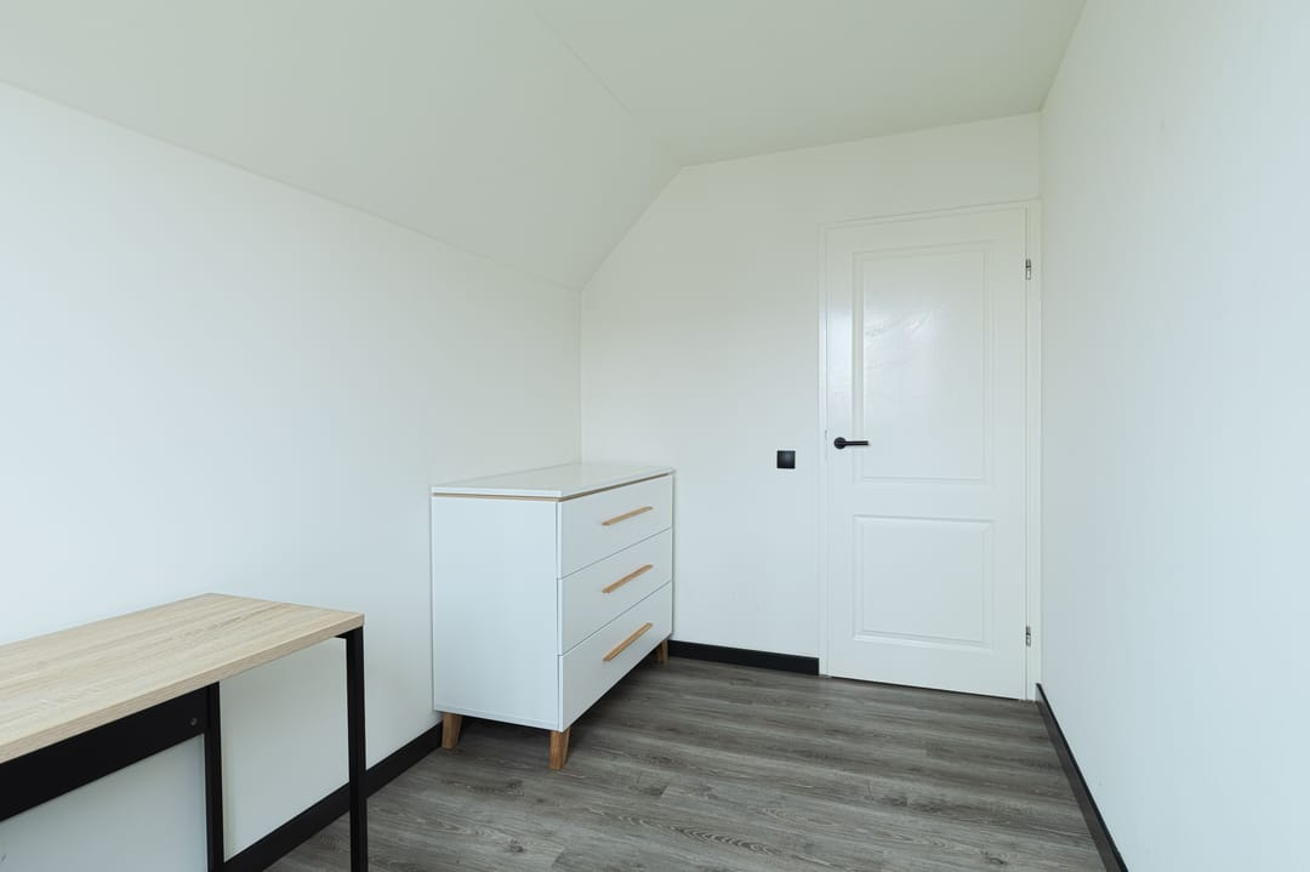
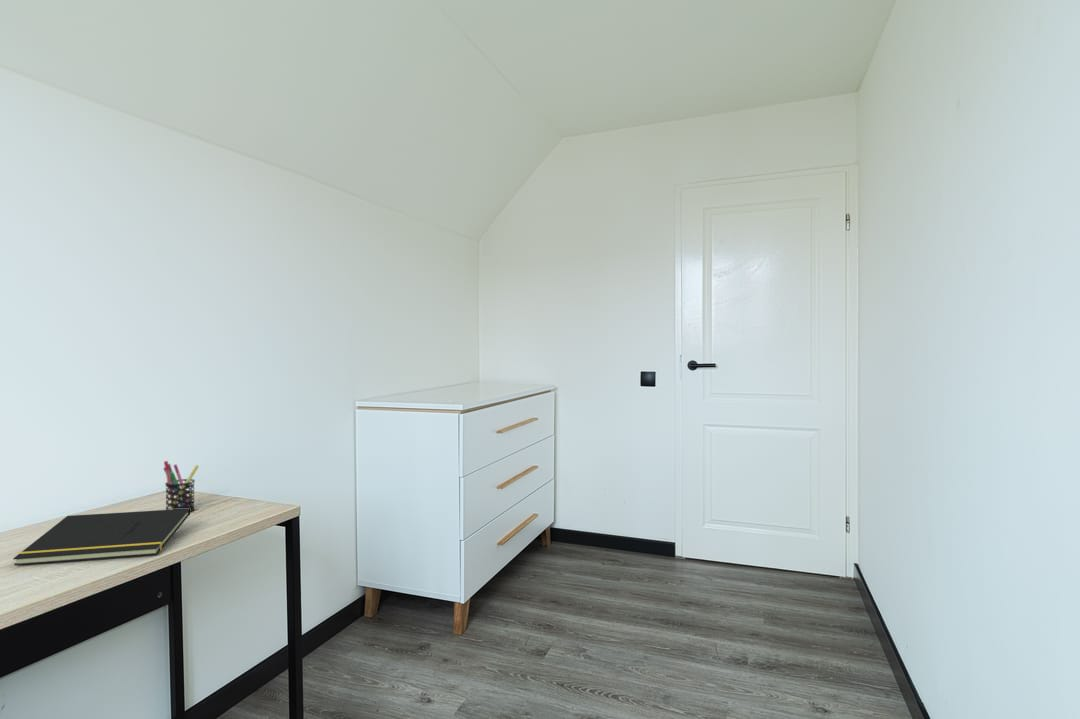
+ notepad (110, 534)
+ pen holder (177, 486)
